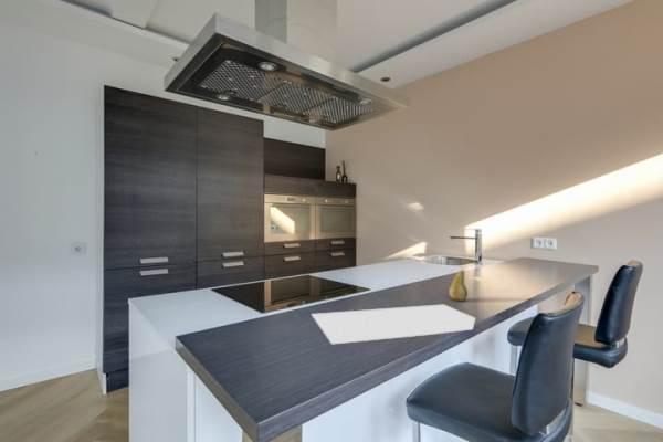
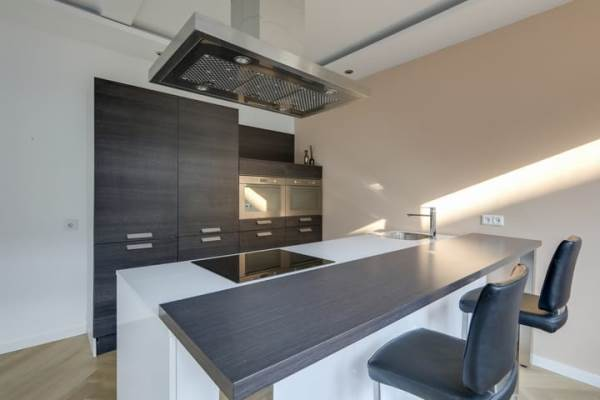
- cutting board (398, 320)
- fruit (457, 284)
